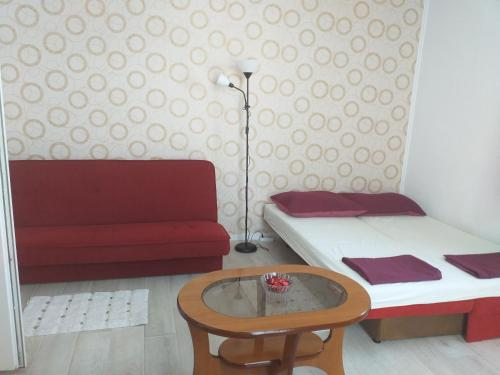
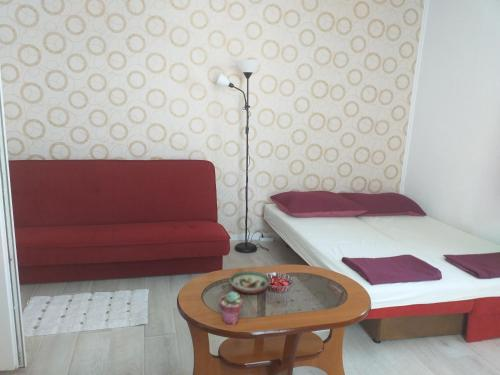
+ decorative bowl (249, 284)
+ potted succulent (231, 306)
